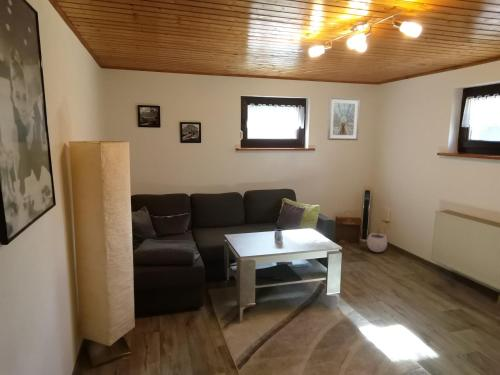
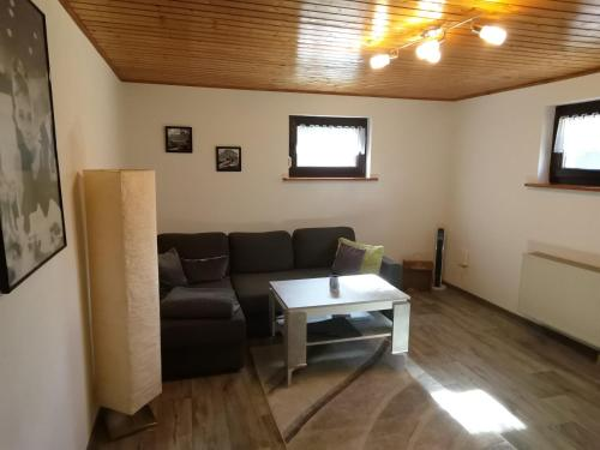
- plant pot (377, 240)
- picture frame (343, 119)
